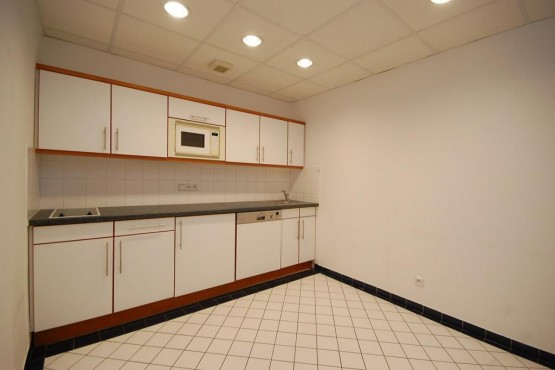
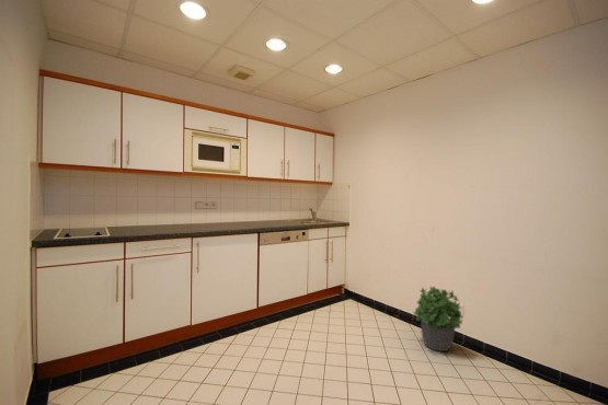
+ potted plant (437, 316)
